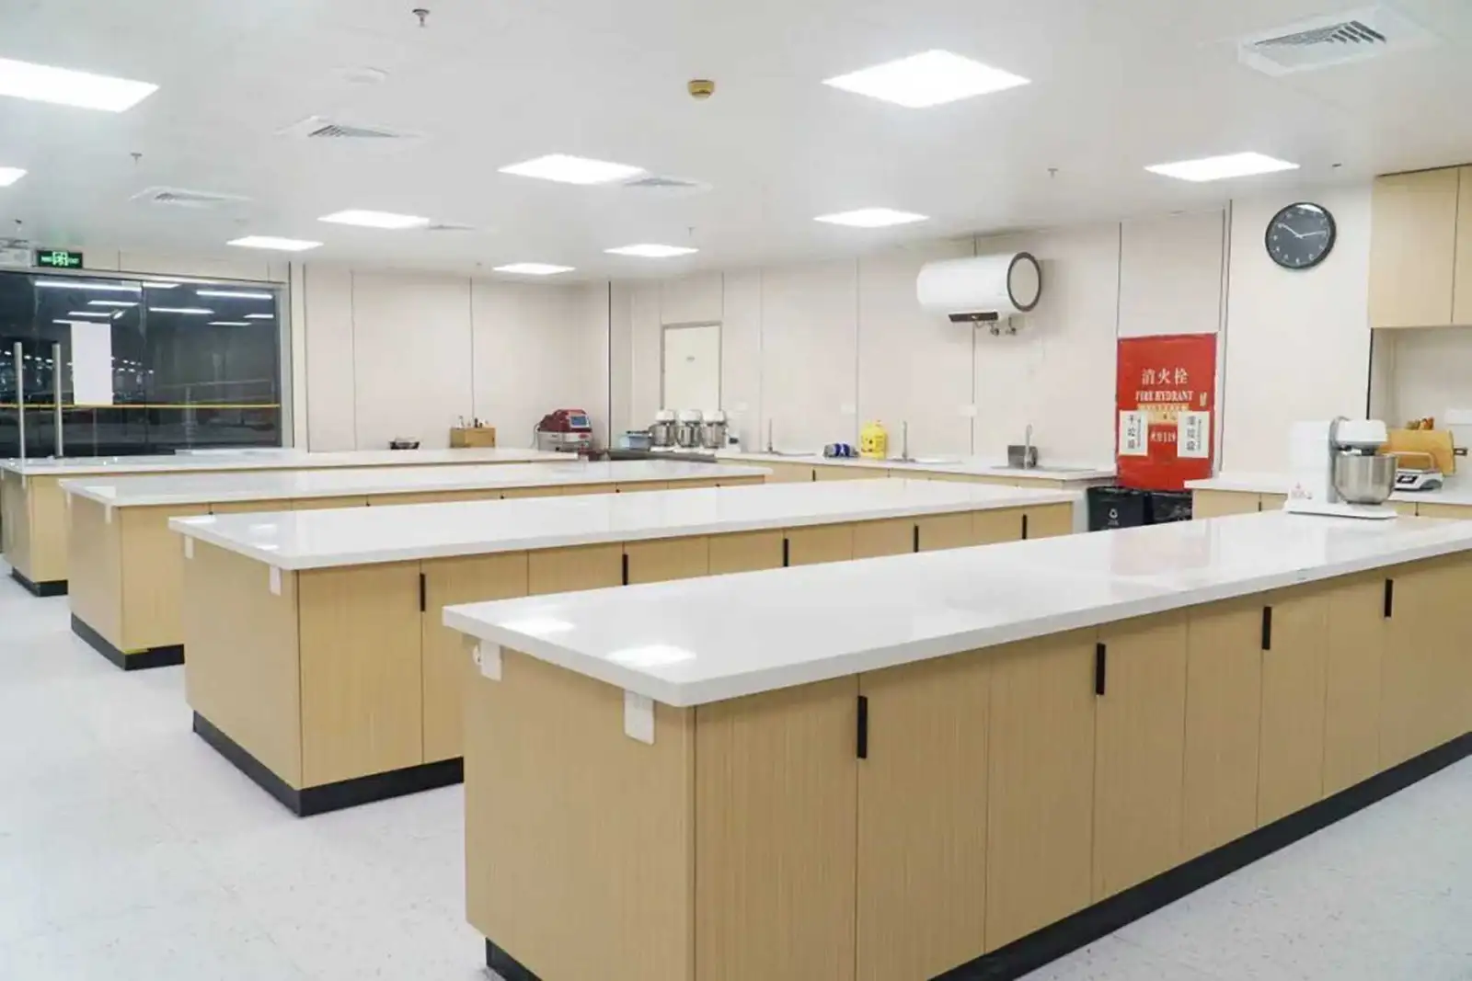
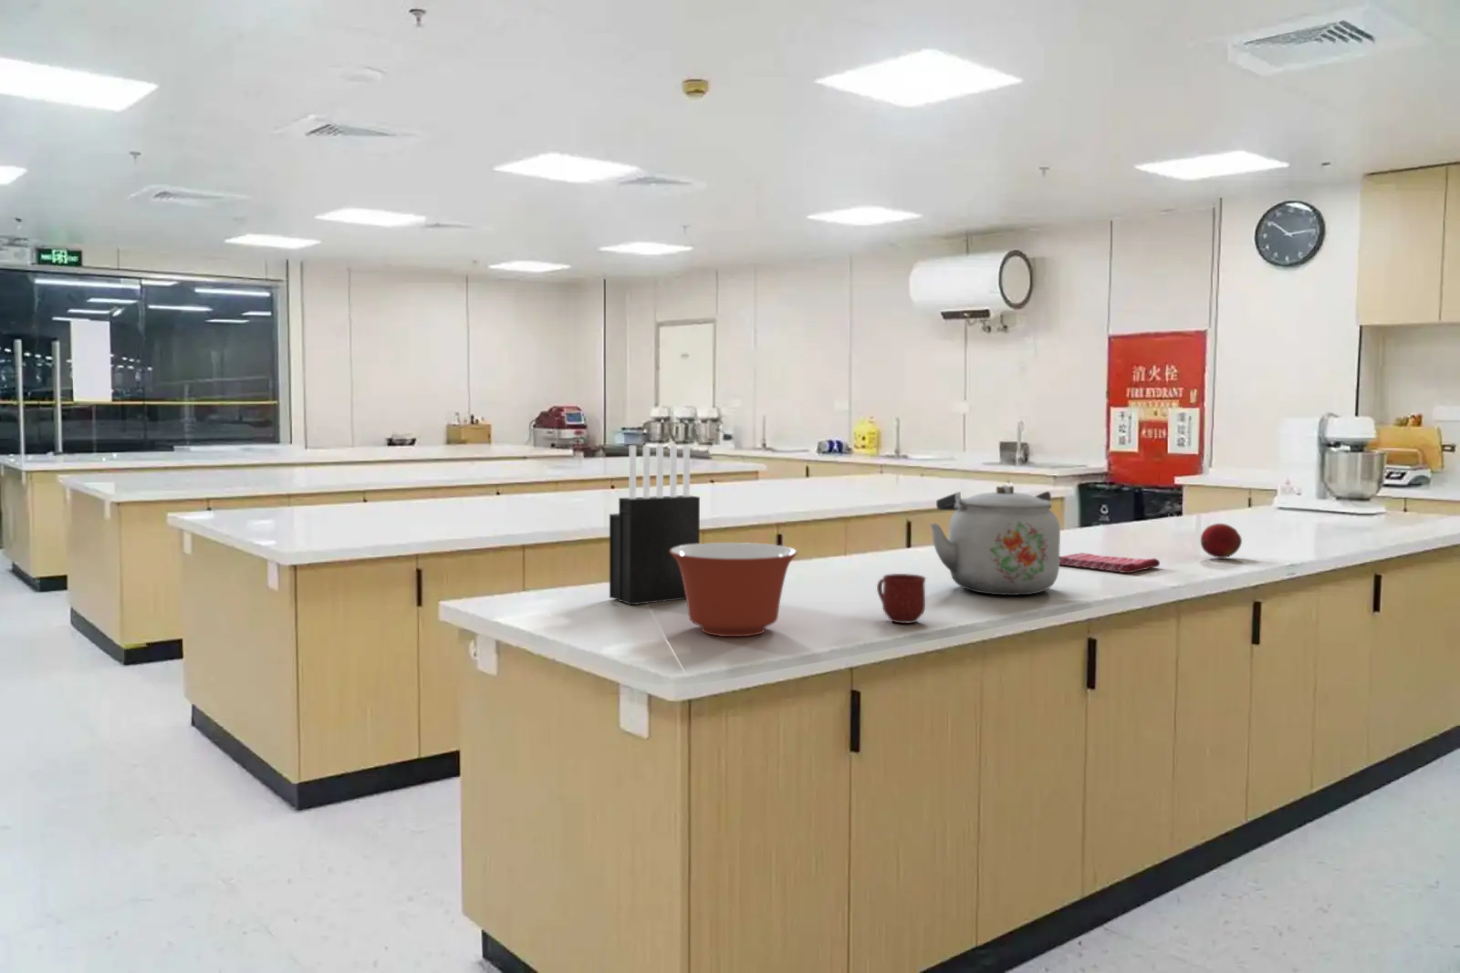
+ mixing bowl (733, 590)
+ dish towel (1105, 560)
+ knife block (652, 520)
+ fruit (1221, 540)
+ mug (897, 597)
+ kettle (990, 538)
